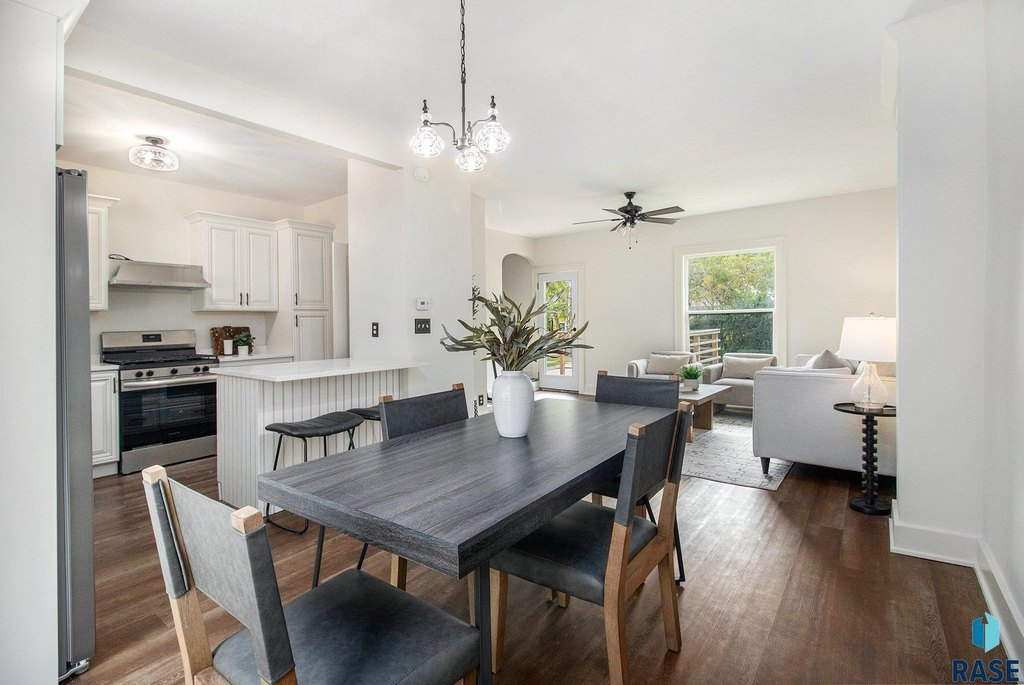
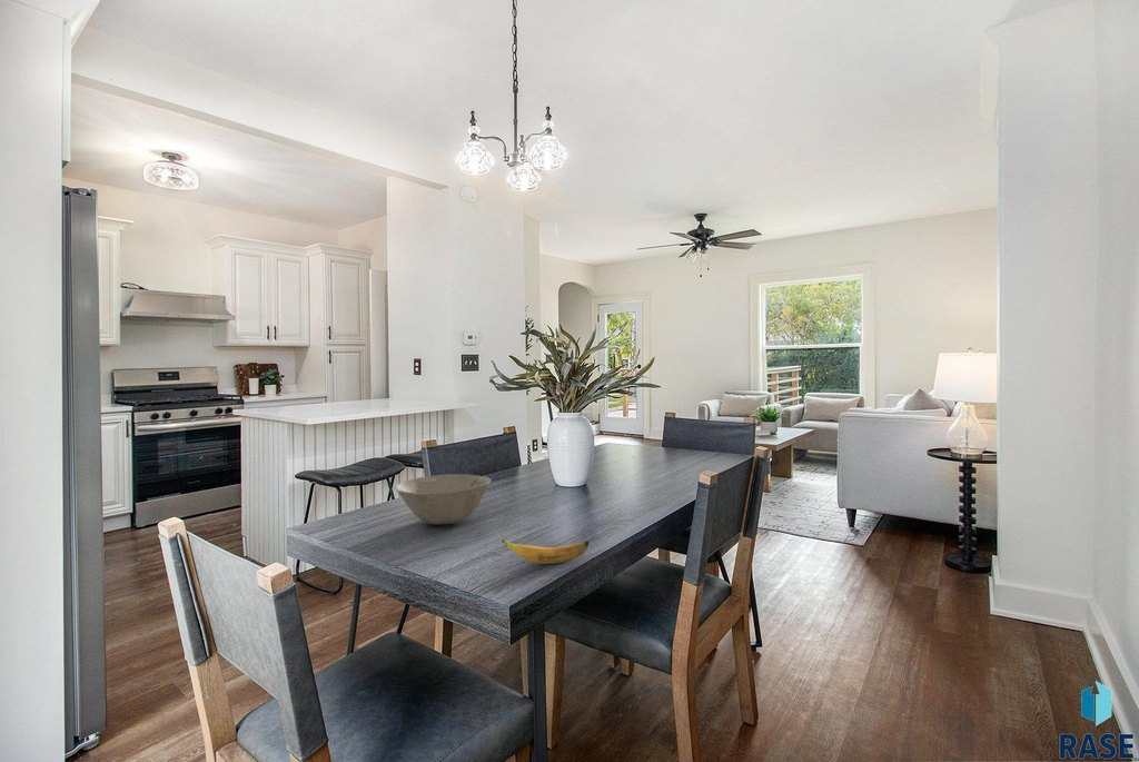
+ banana (546, 548)
+ bowl (444, 502)
